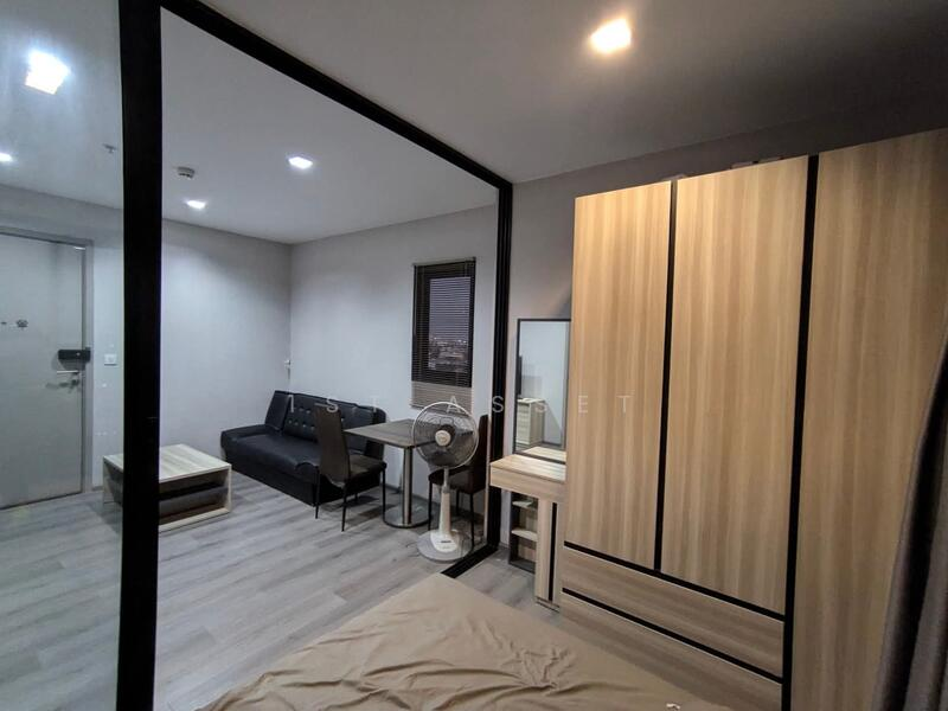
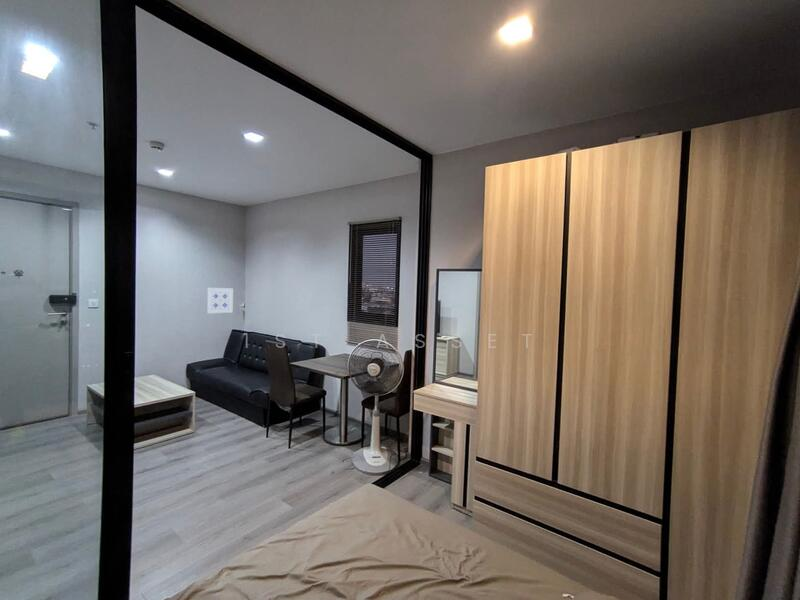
+ wall art (220, 300)
